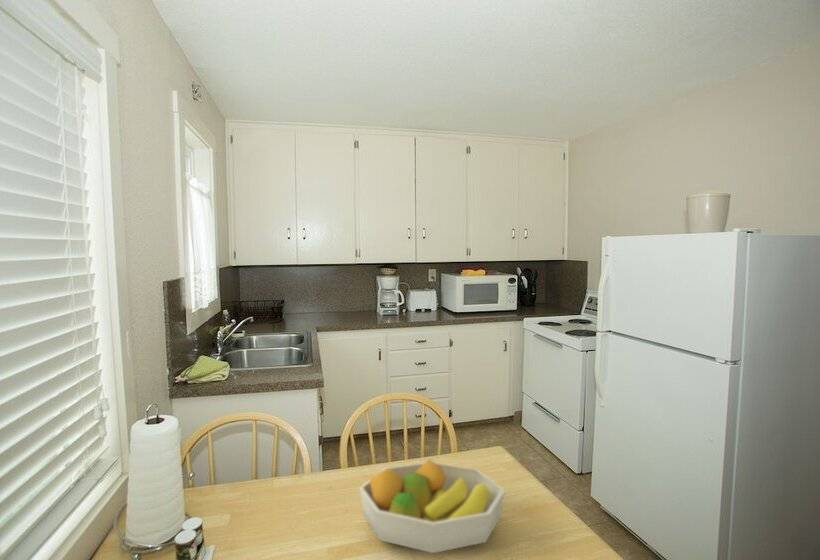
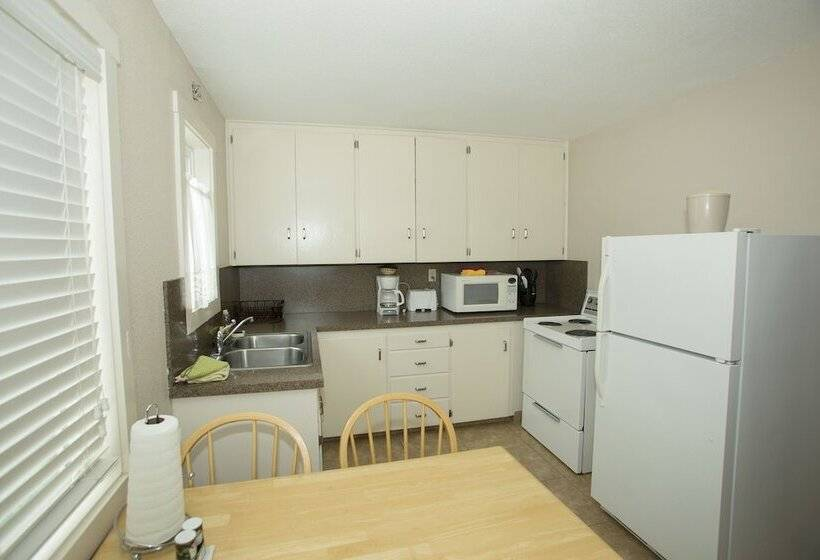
- fruit bowl (431, 498)
